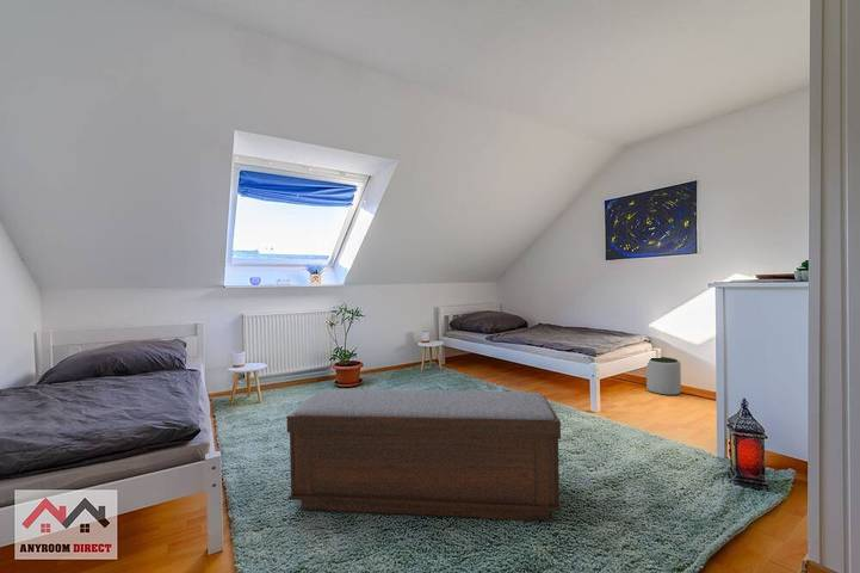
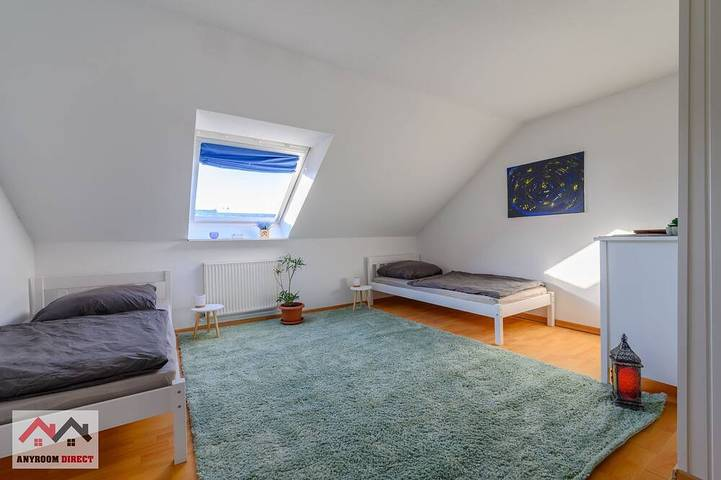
- bench (423, 445)
- plant pot (663, 375)
